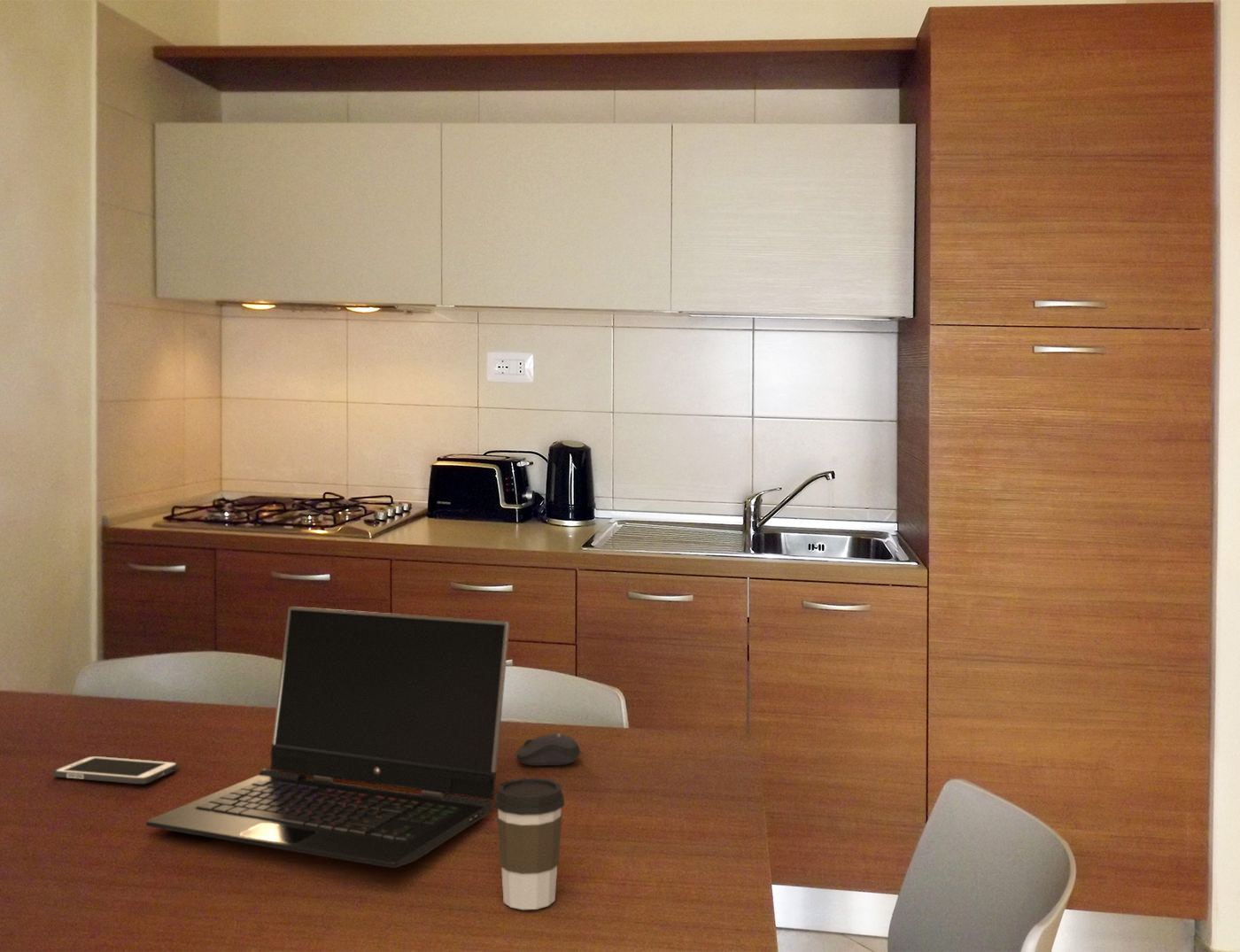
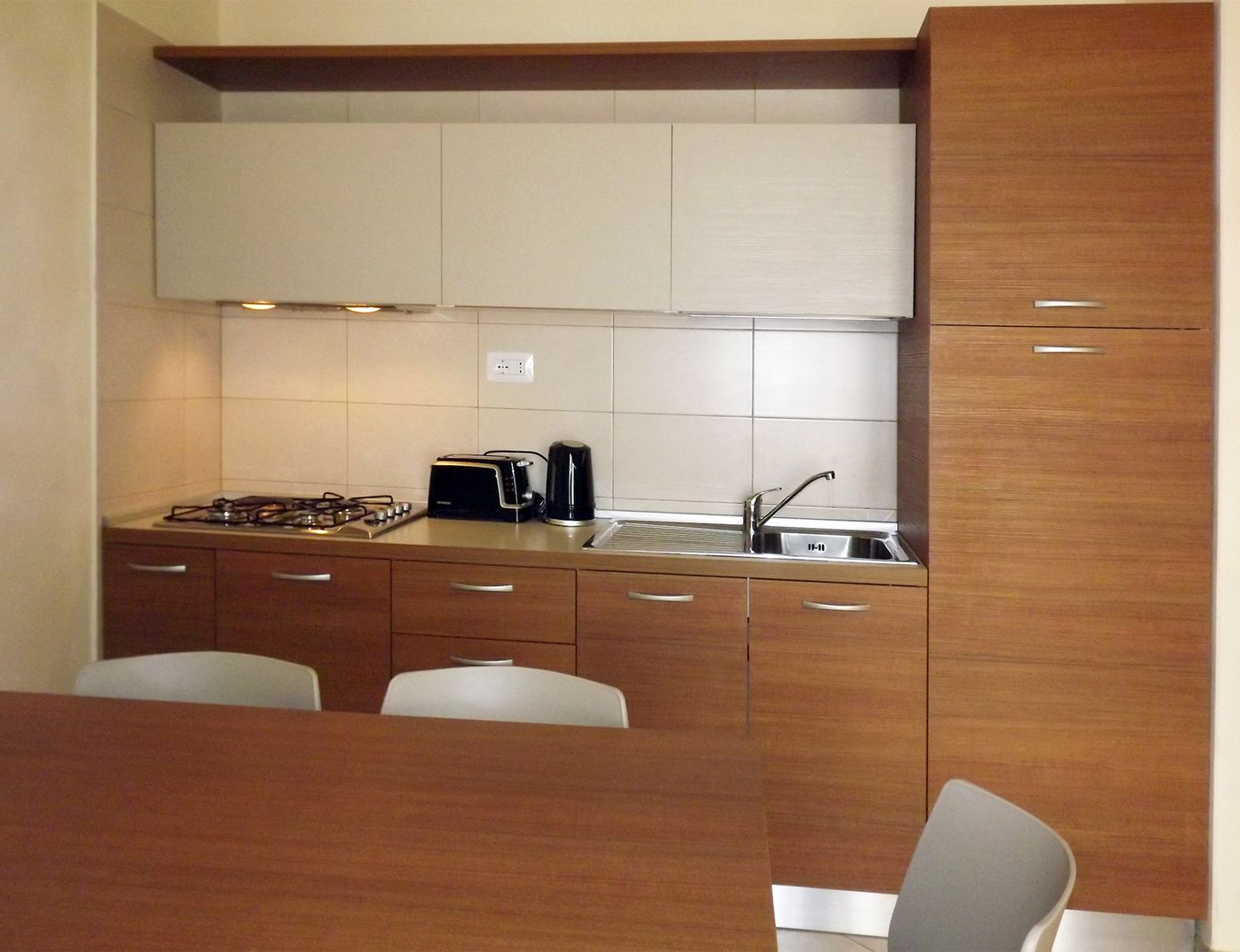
- coffee cup (529, 843)
- computer mouse (548, 747)
- cell phone (116, 770)
- laptop computer (335, 724)
